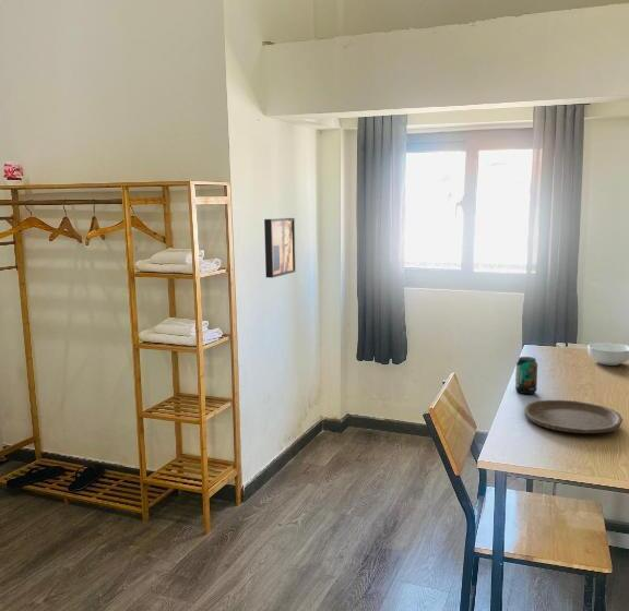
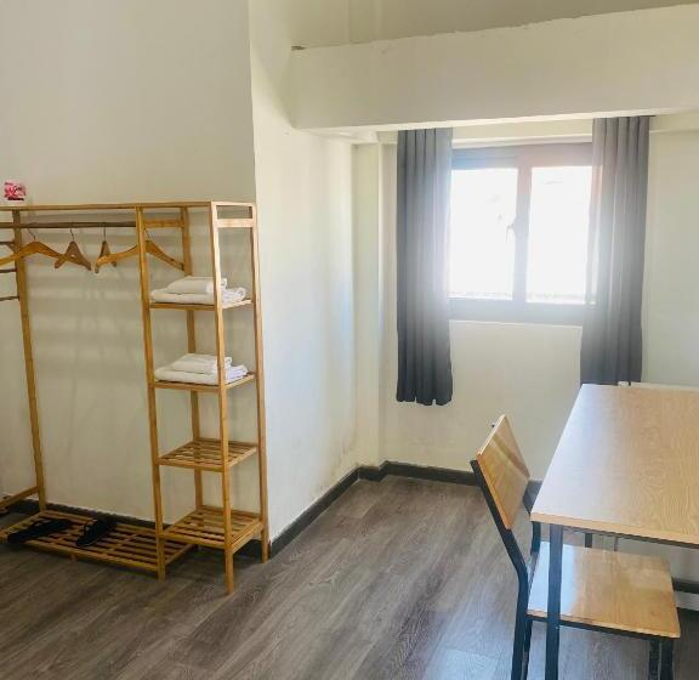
- plate (571, 417)
- cereal bowl (608, 355)
- wall art (280, 247)
- beverage can (526, 374)
